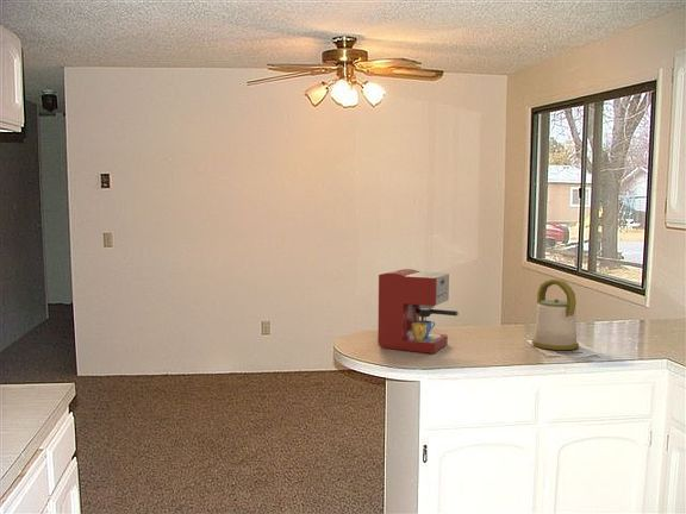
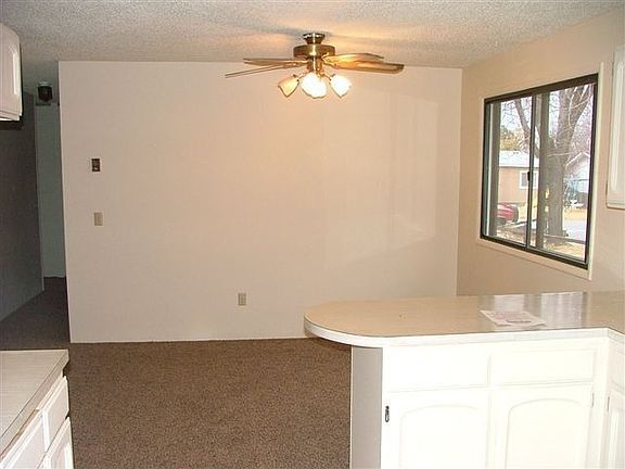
- coffee maker (412, 308)
- kettle (553, 312)
